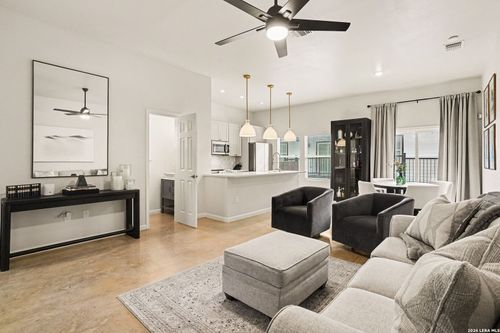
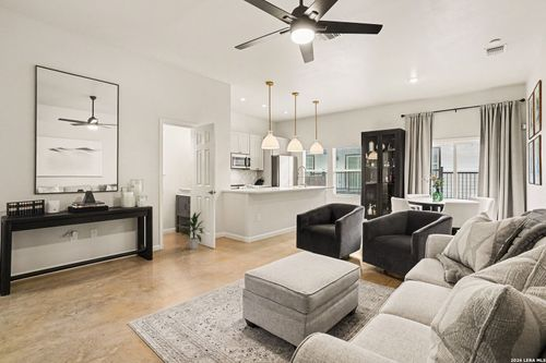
+ indoor plant (193, 230)
